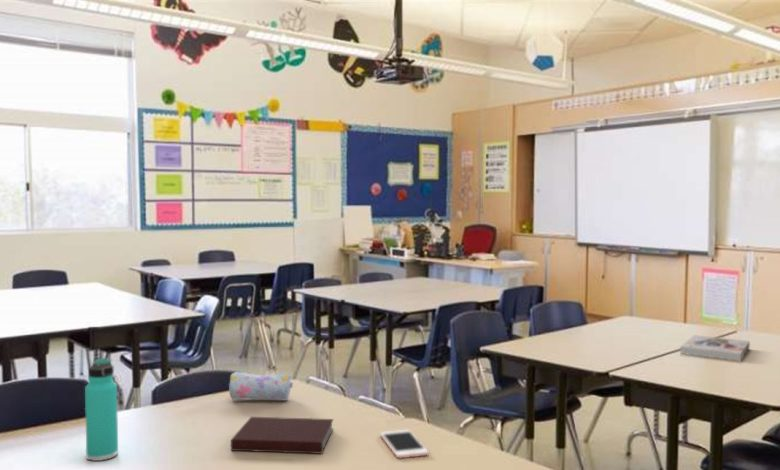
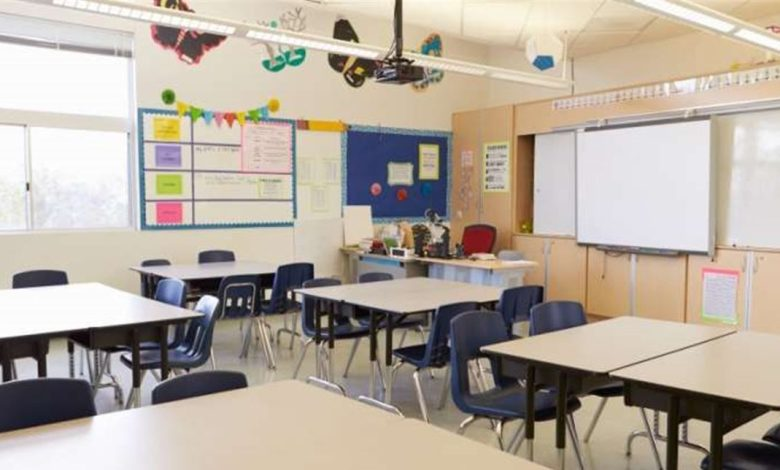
- cell phone (403, 443)
- pencil case (260, 386)
- notebook (284, 434)
- book (715, 347)
- thermos bottle (101, 407)
